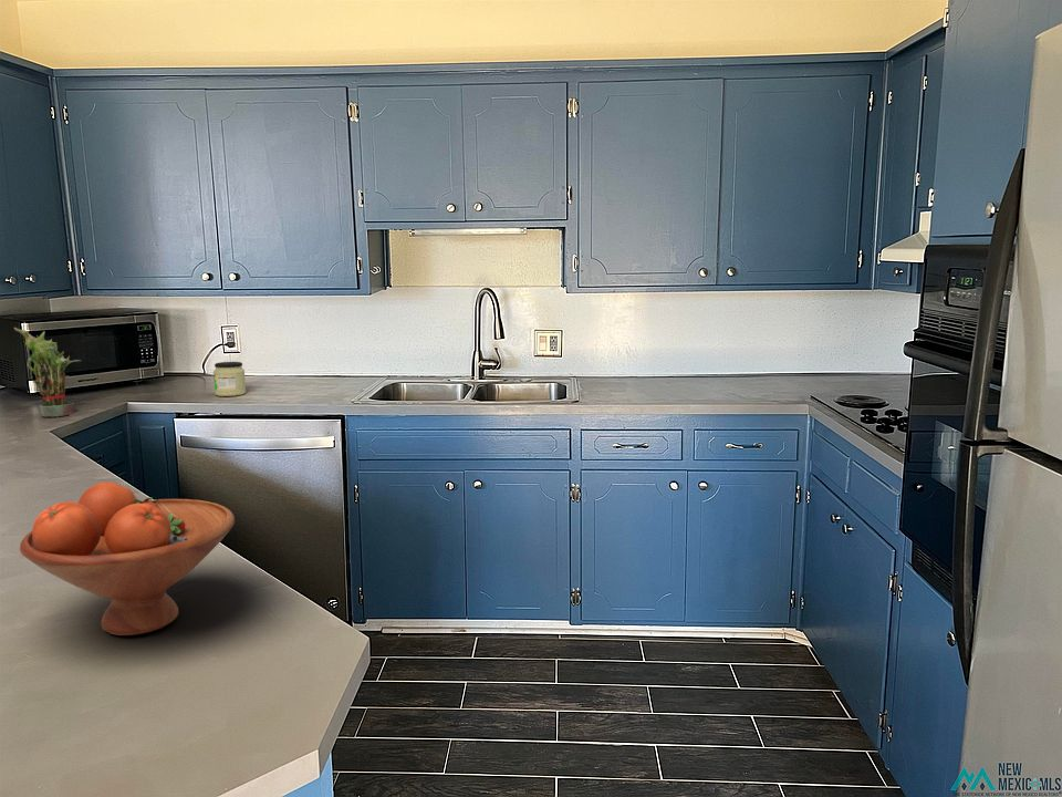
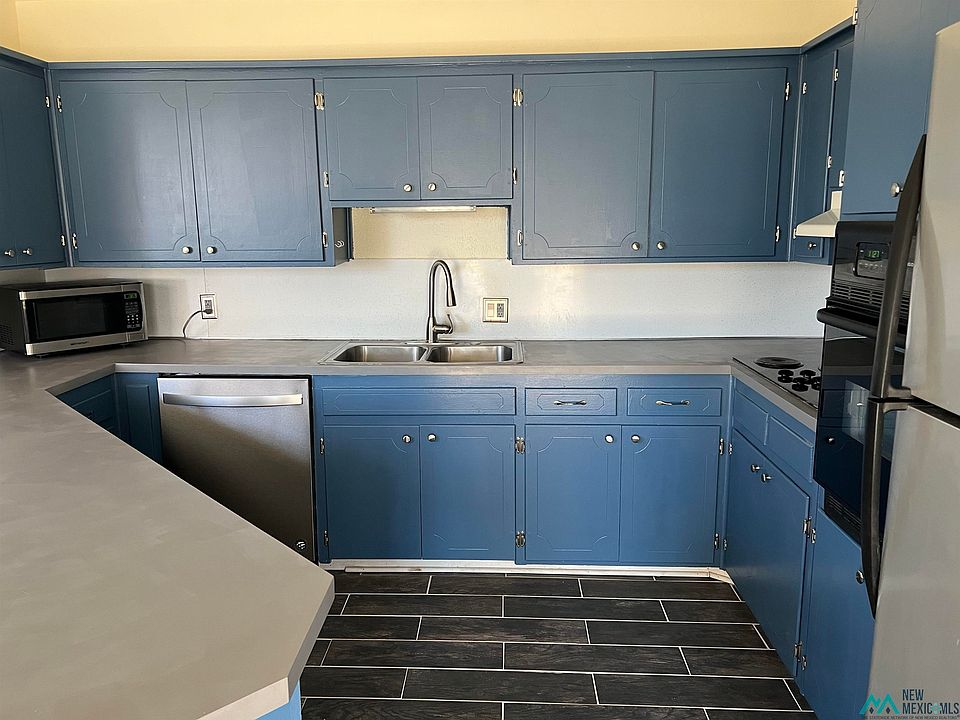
- potted plant (46, 370)
- jar (229, 379)
- fruit bowl (135, 555)
